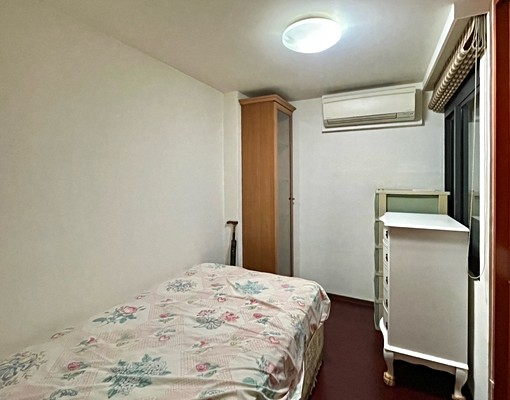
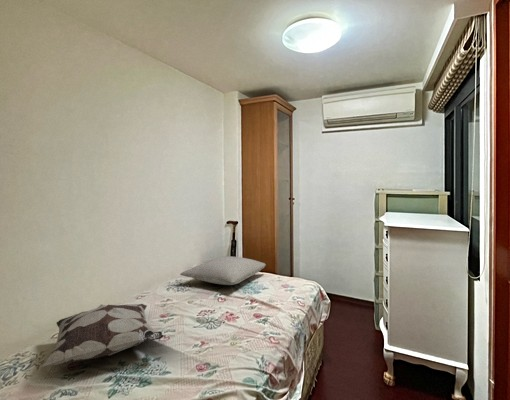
+ decorative pillow (107, 329)
+ pillow (225, 269)
